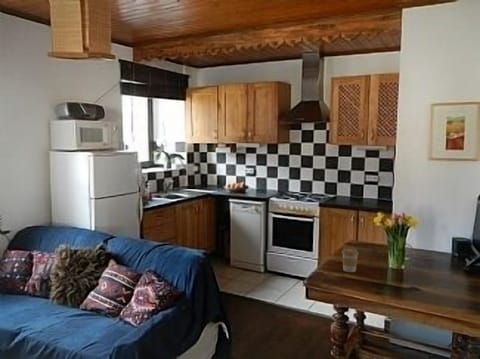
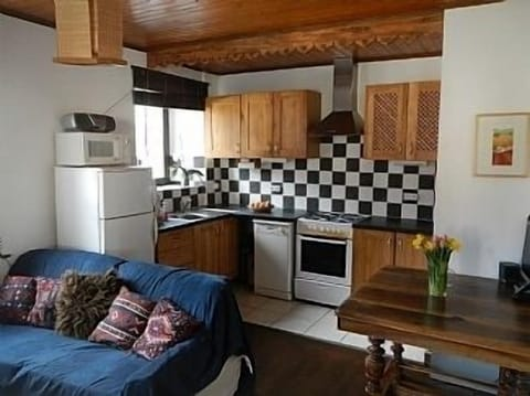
- coffee cup (349, 259)
